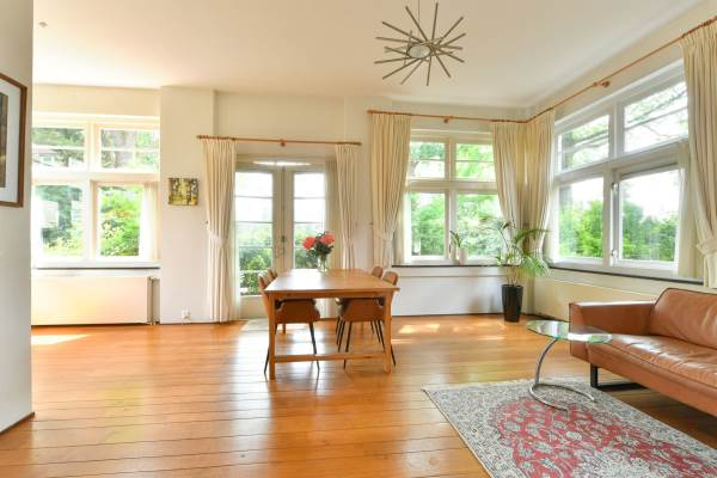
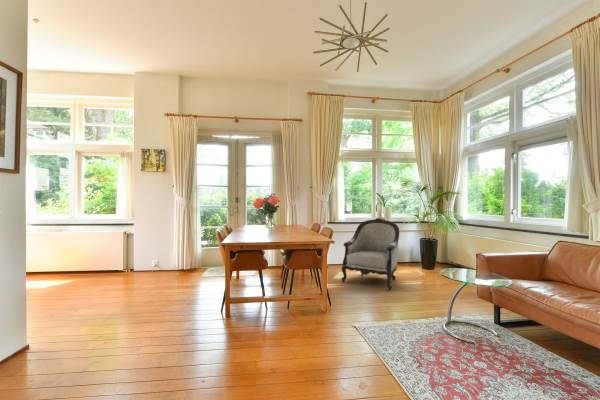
+ armchair (370, 250)
